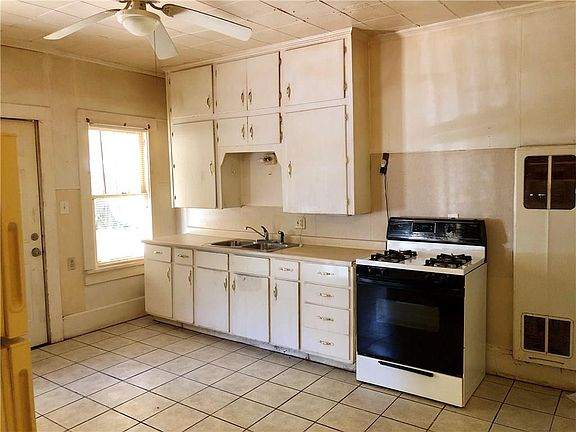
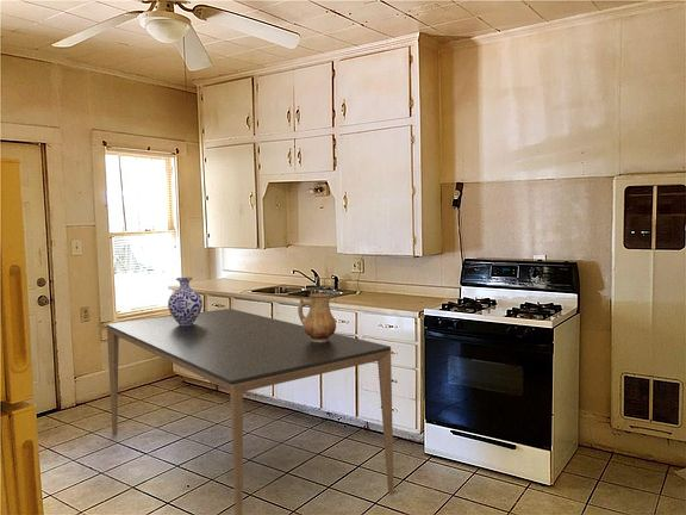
+ vase (185, 300)
+ ceramic pitcher (318, 317)
+ dining table (232, 397)
